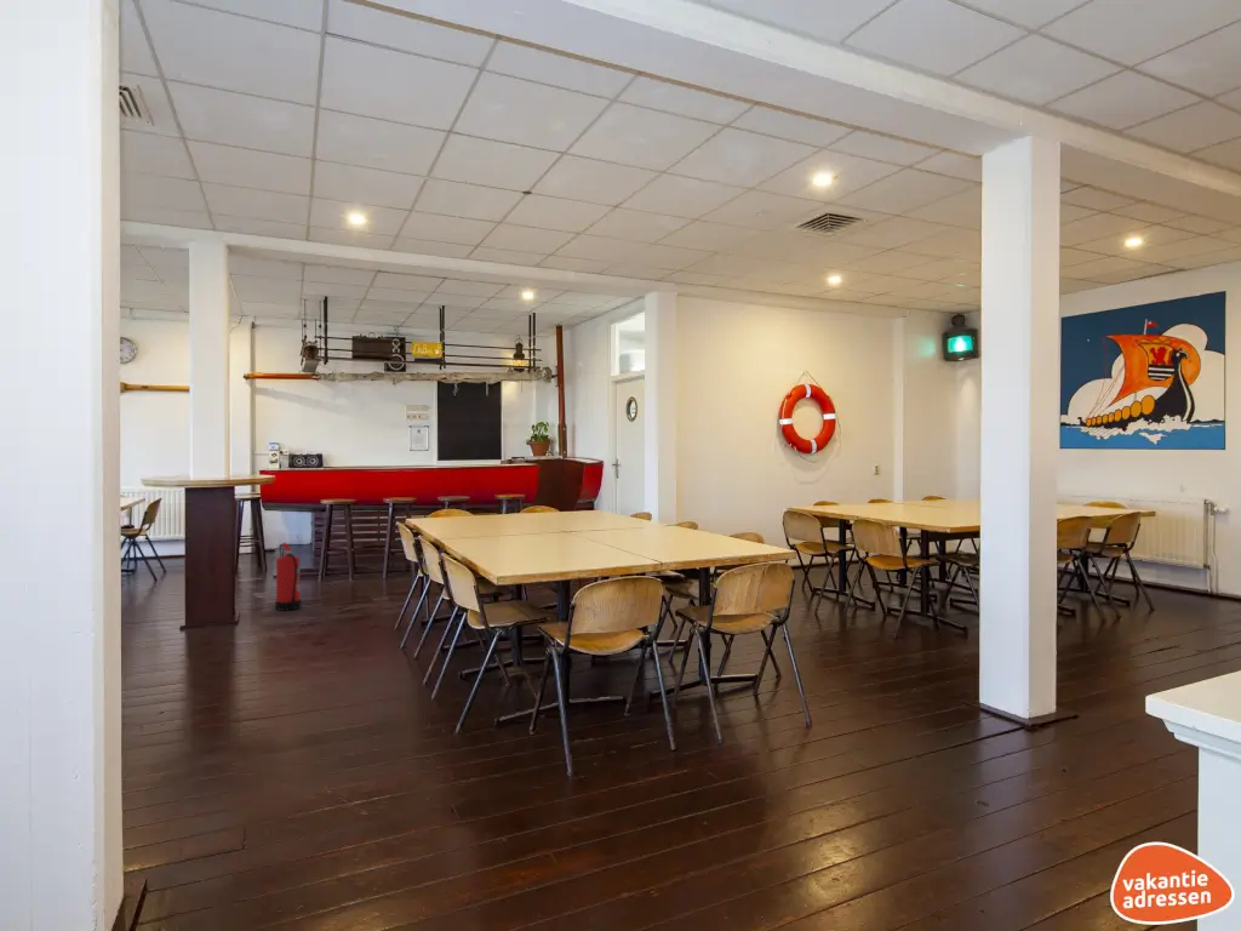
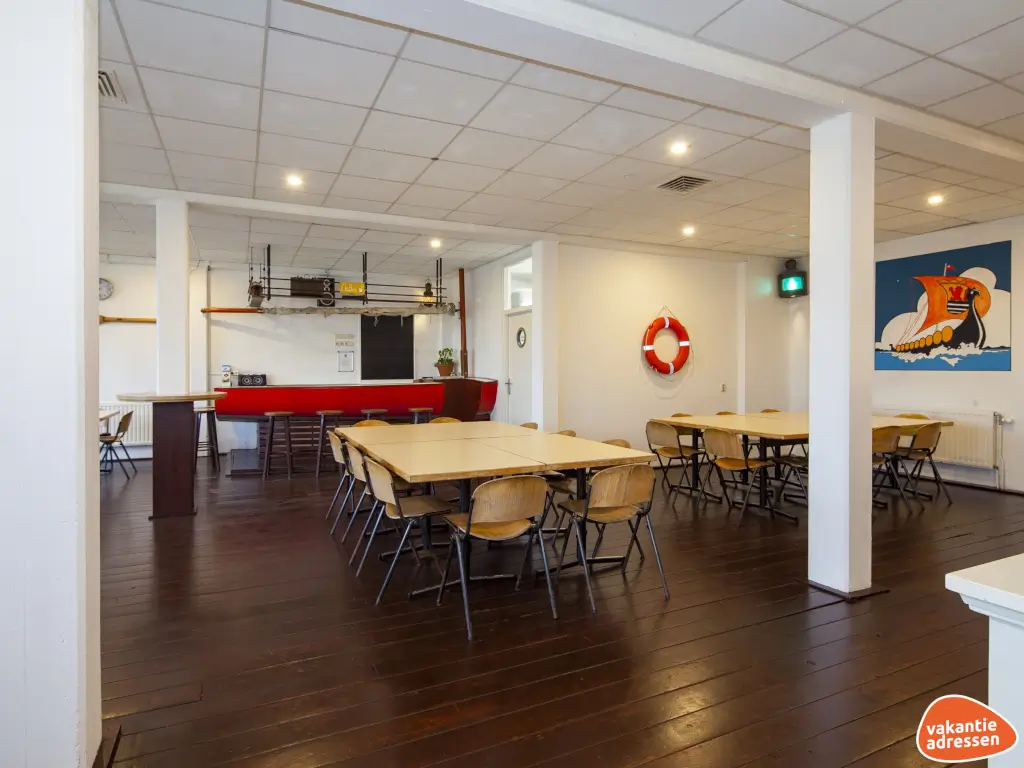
- fire extinguisher (290, 576)
